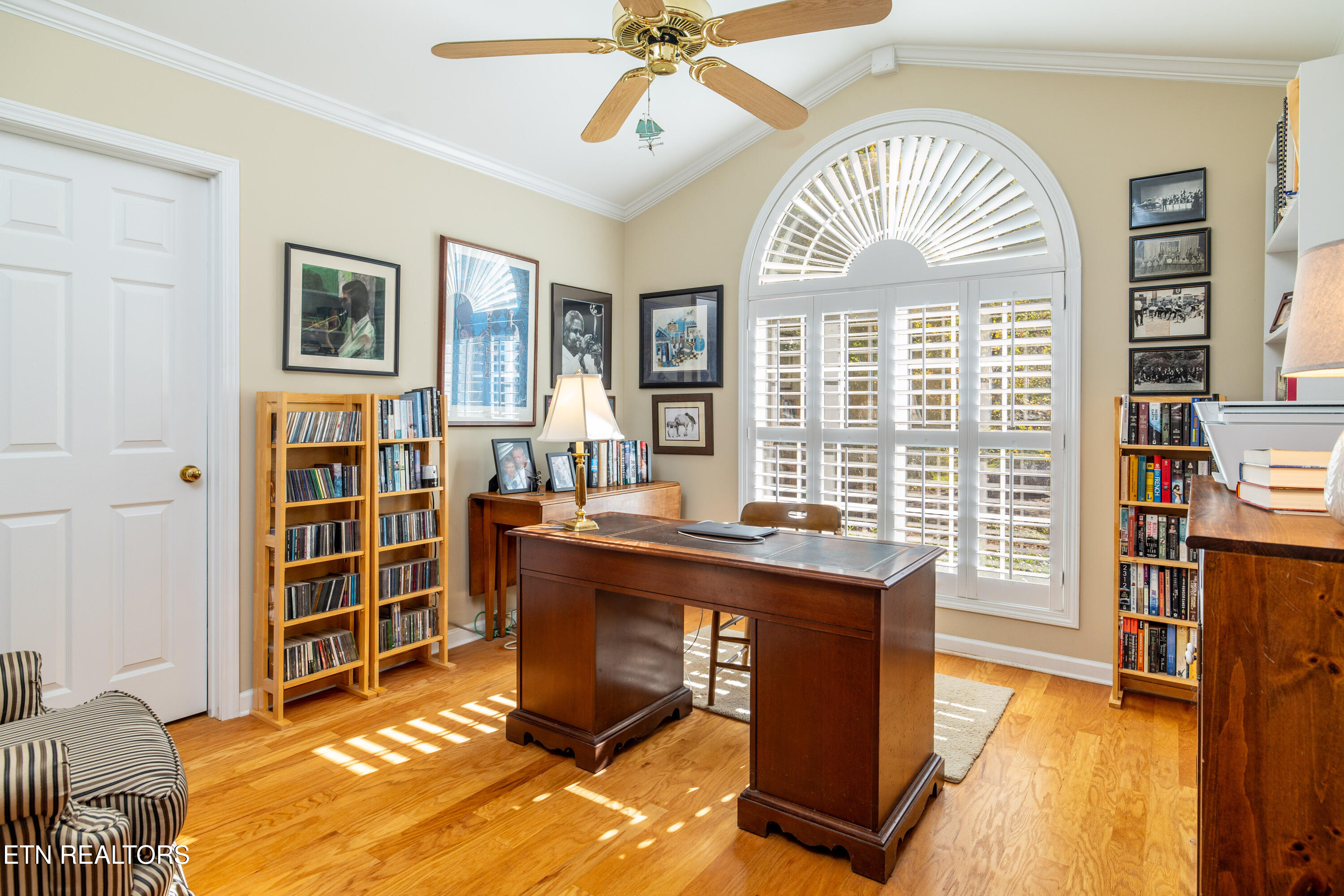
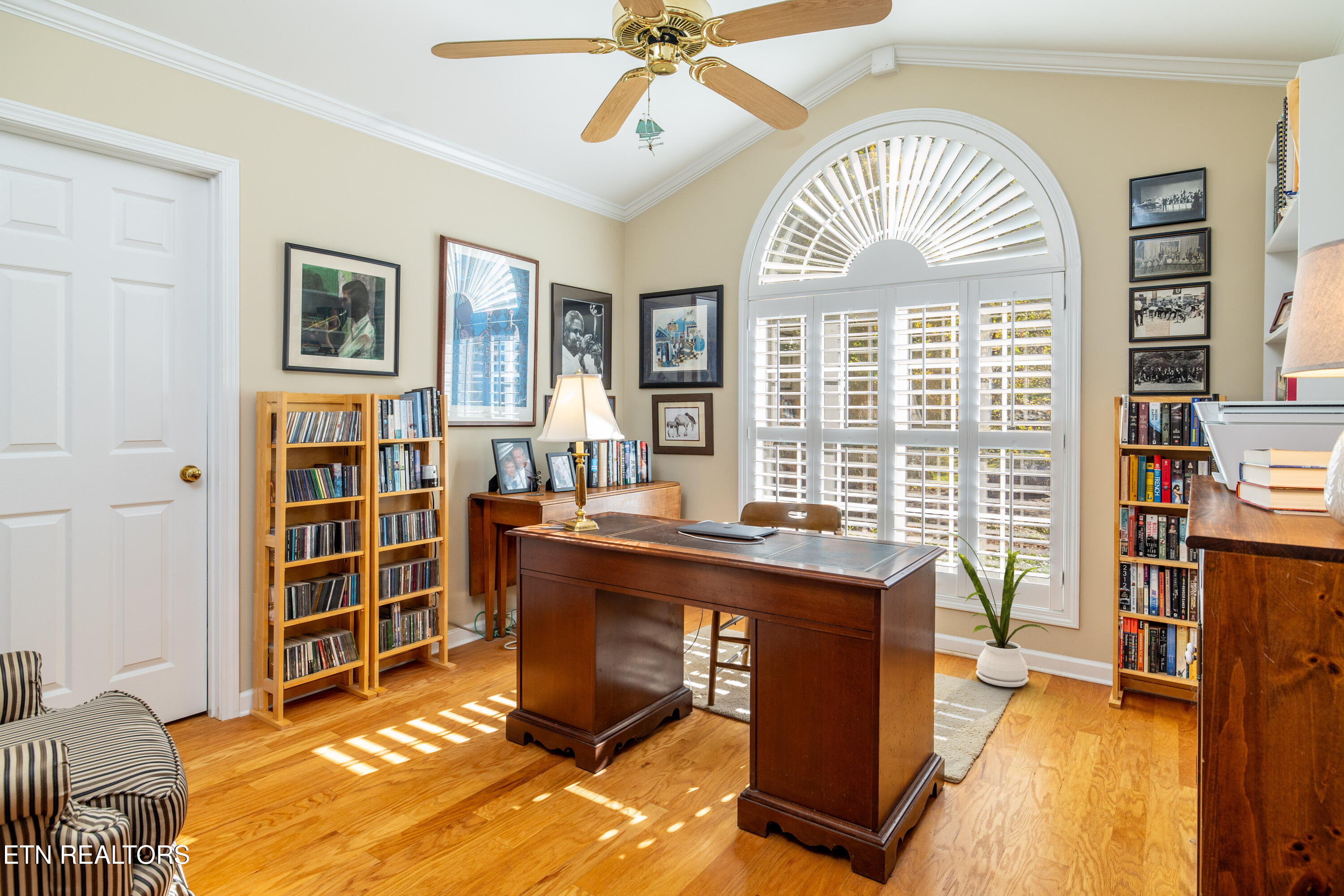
+ house plant (995, 607)
